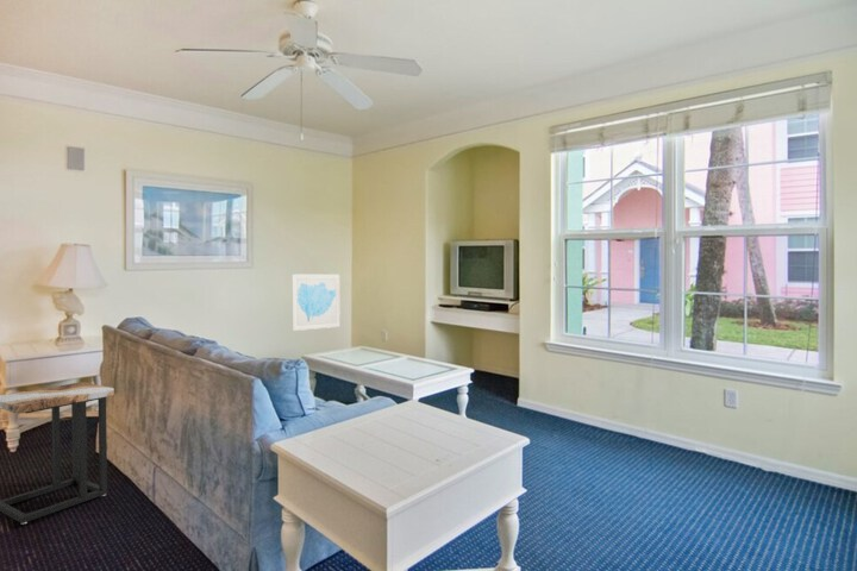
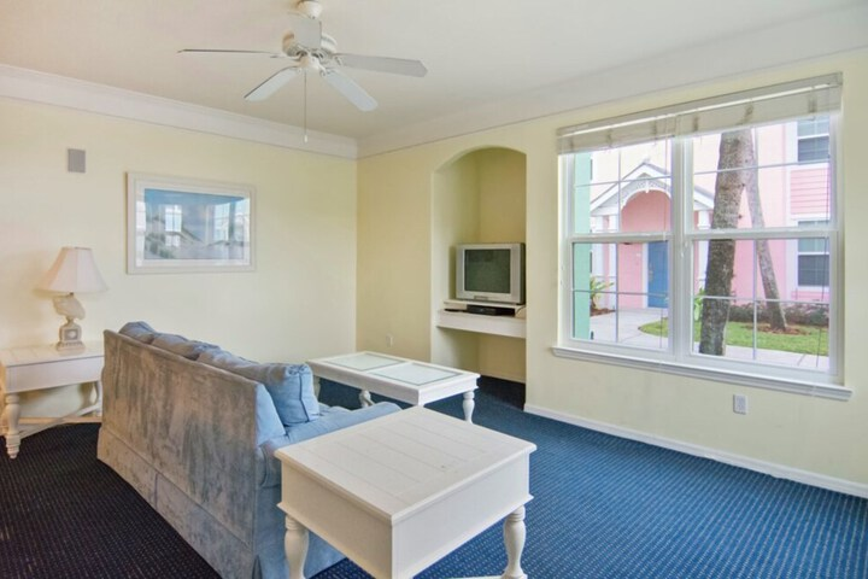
- side table (54, 446)
- wall art (317, 301)
